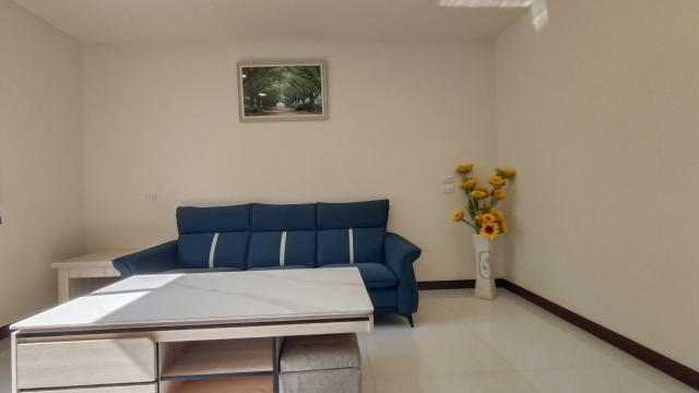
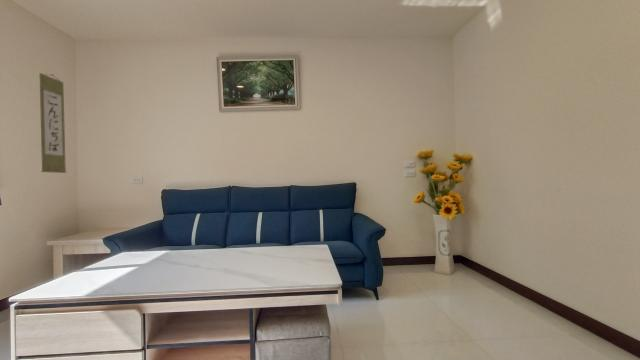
+ wall scroll (53, 123)
